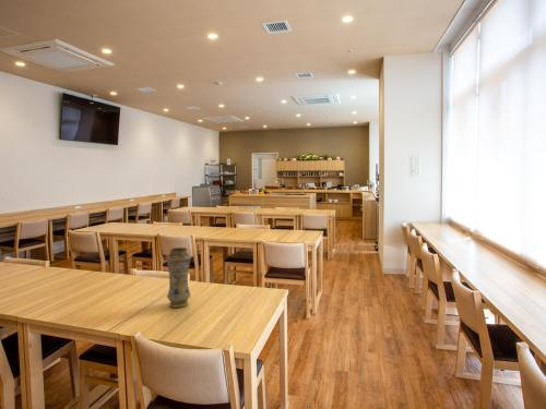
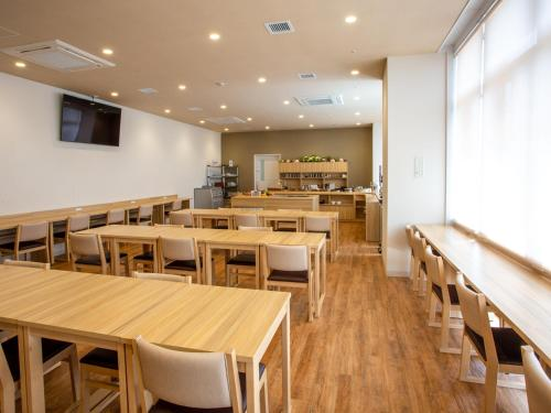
- vase (178, 276)
